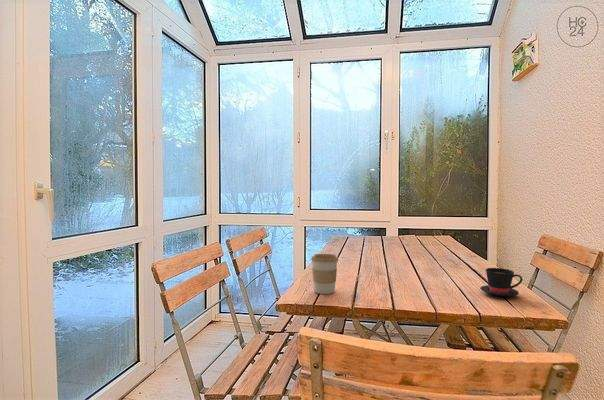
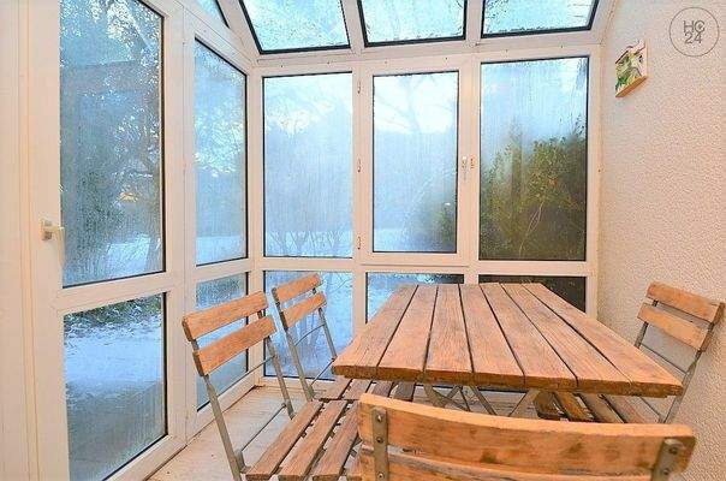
- coffee cup (324, 272)
- teacup (500, 282)
